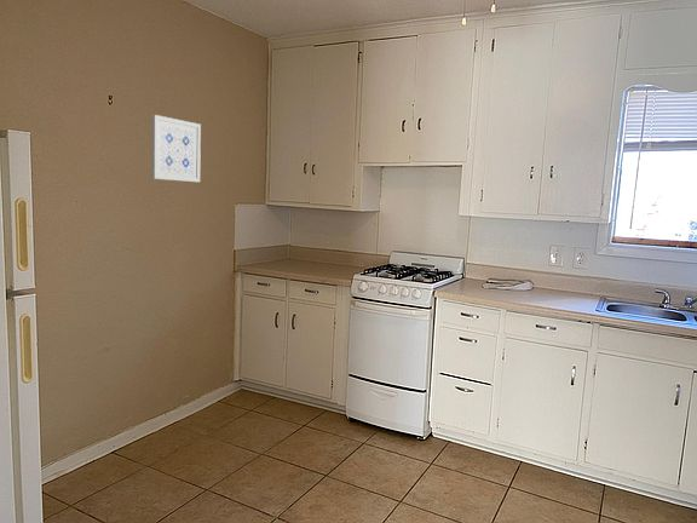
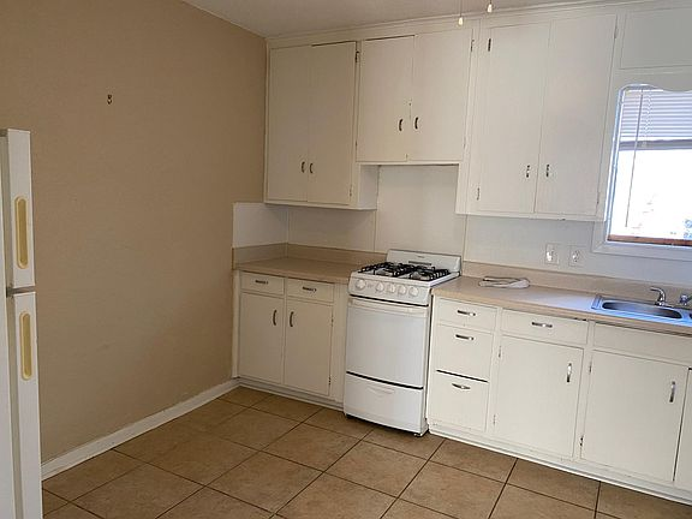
- wall art (177, 150)
